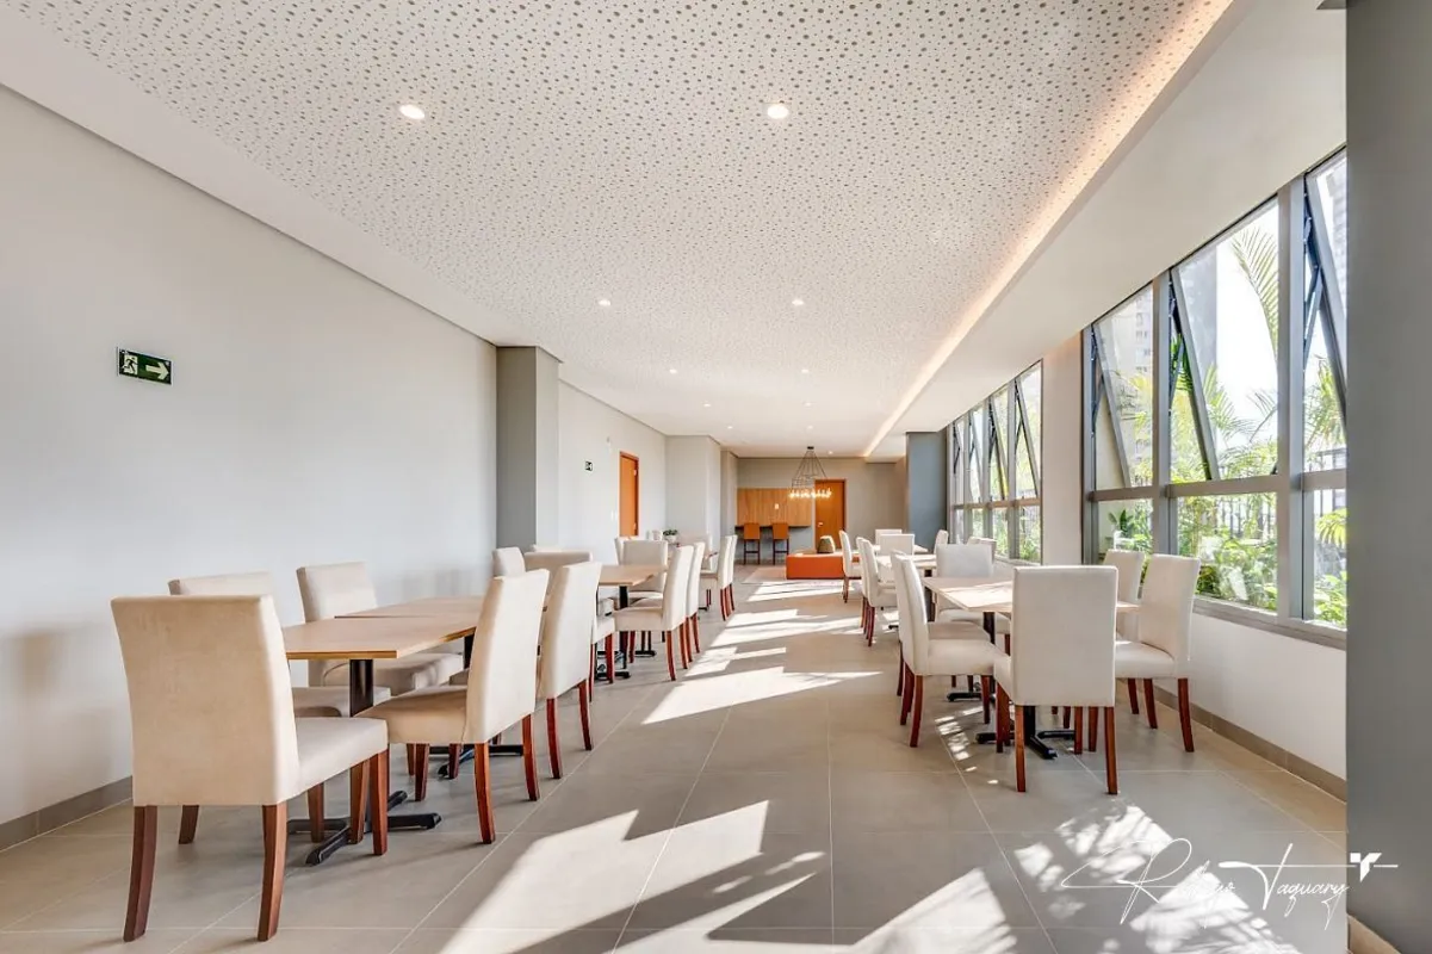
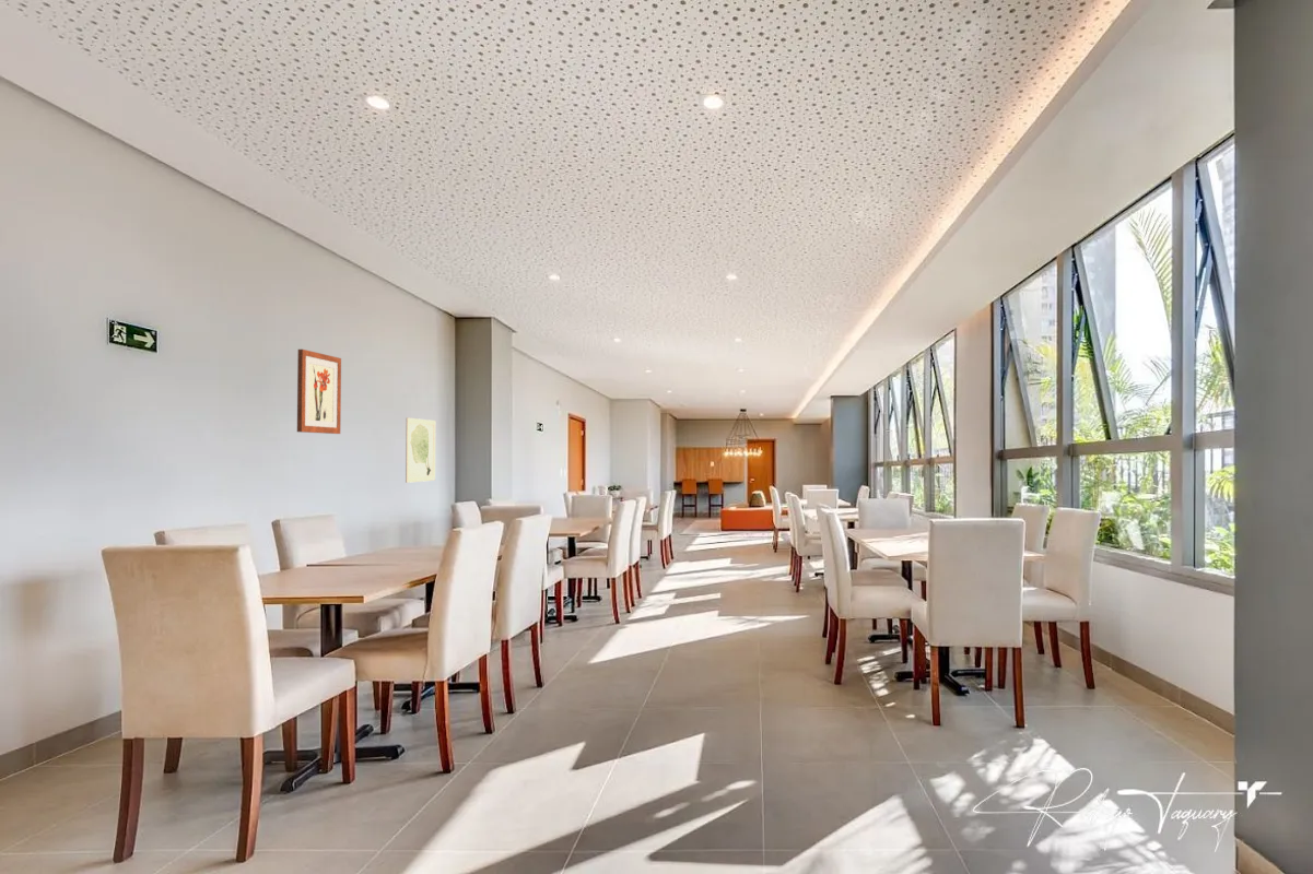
+ wall art (319, 393)
+ wall art (421, 450)
